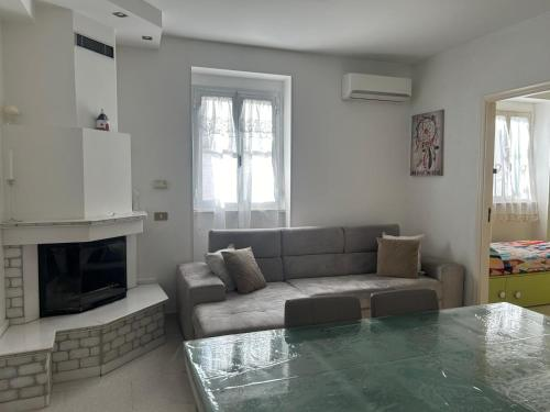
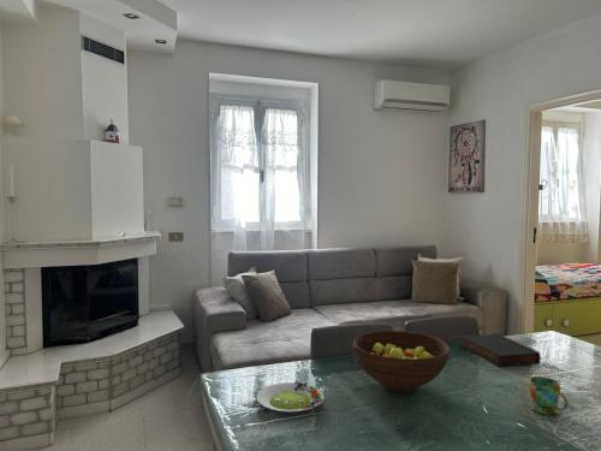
+ salad plate (290, 397)
+ fruit bowl (399, 364)
+ mug (548, 397)
+ book (498, 348)
